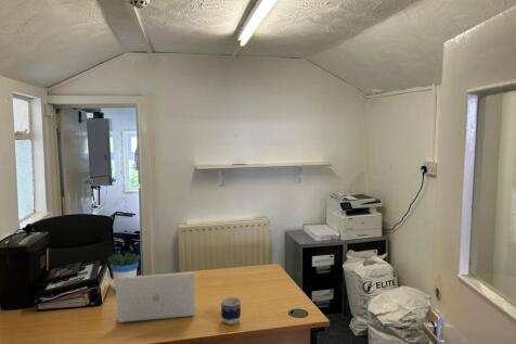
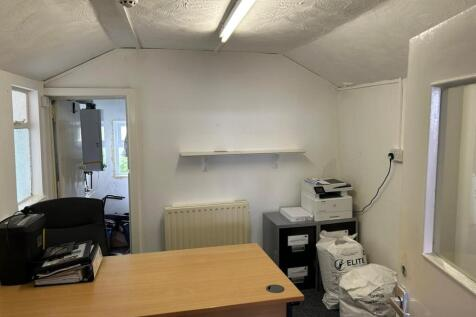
- laptop (157, 289)
- cup (230, 309)
- flowerpot (125, 271)
